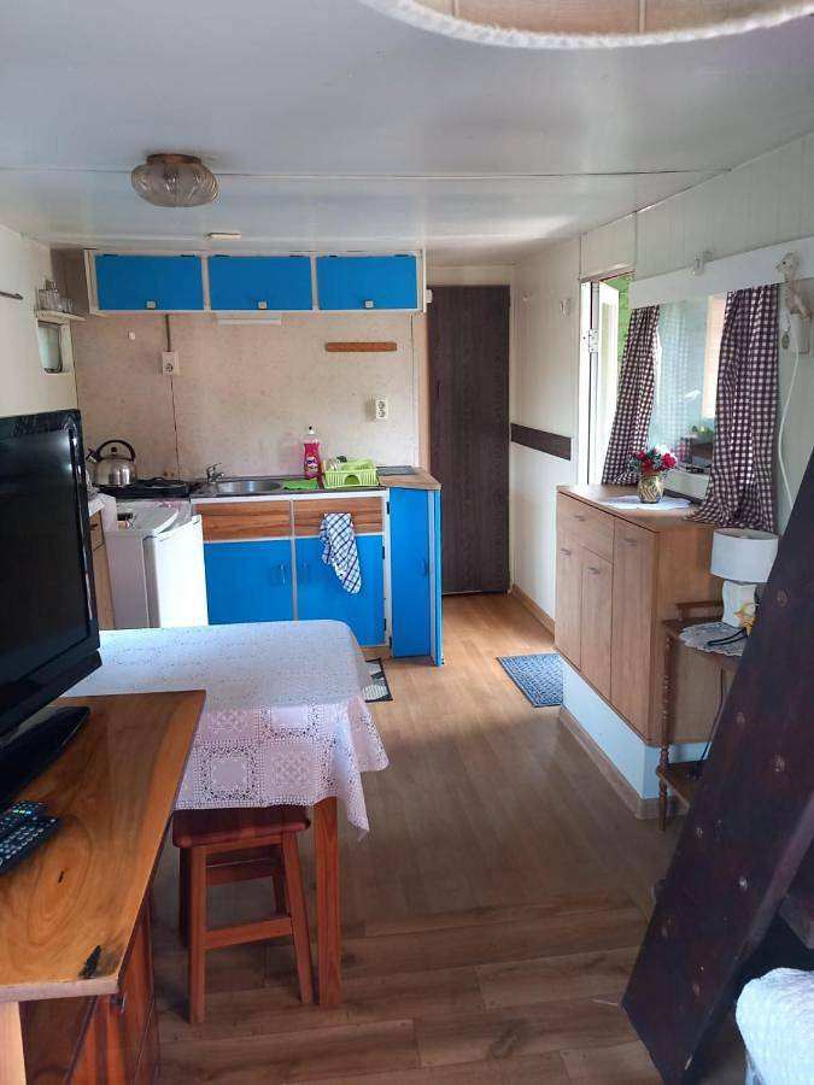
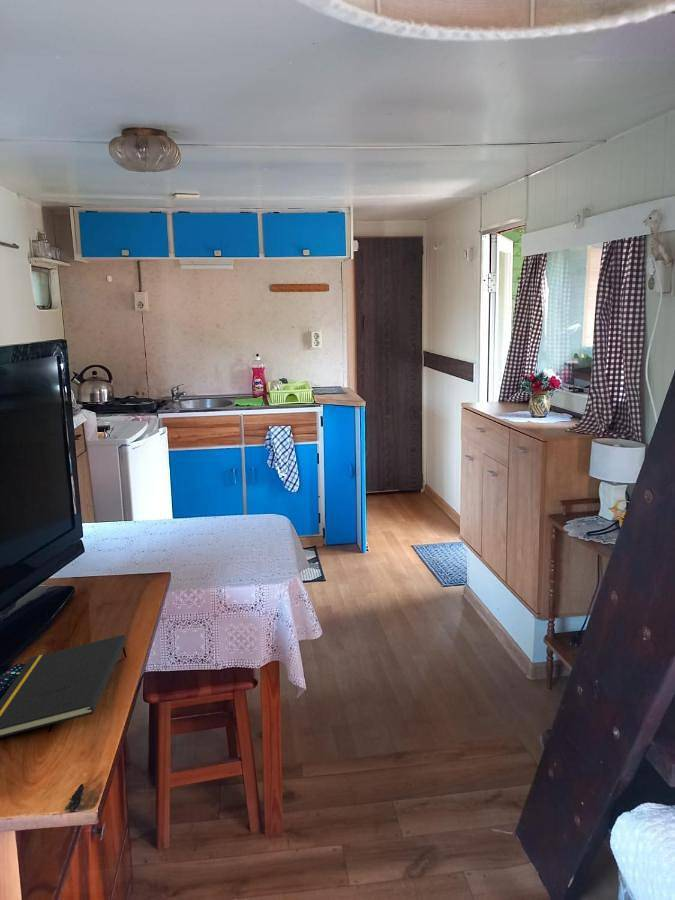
+ notepad (59, 683)
